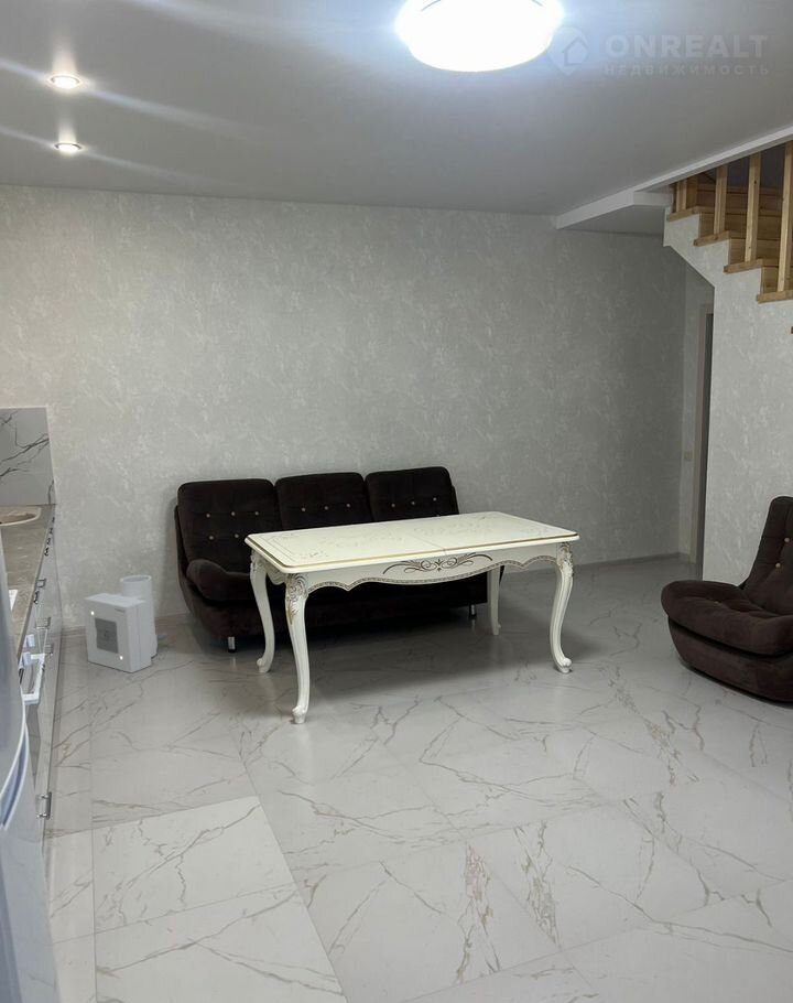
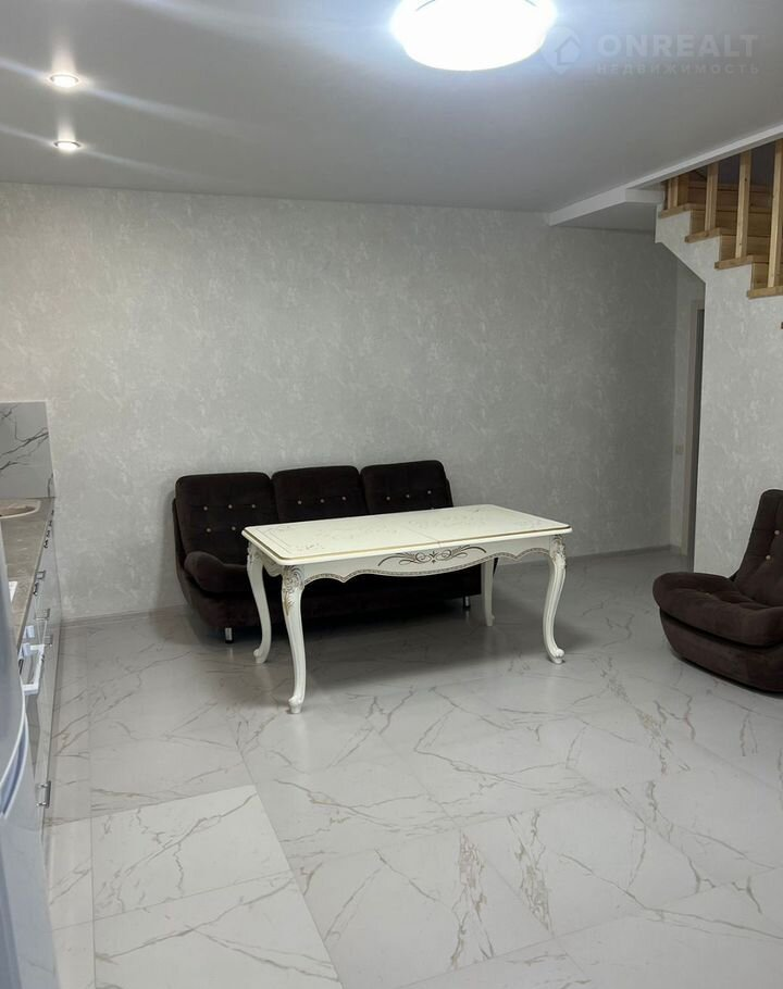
- air purifier (135, 617)
